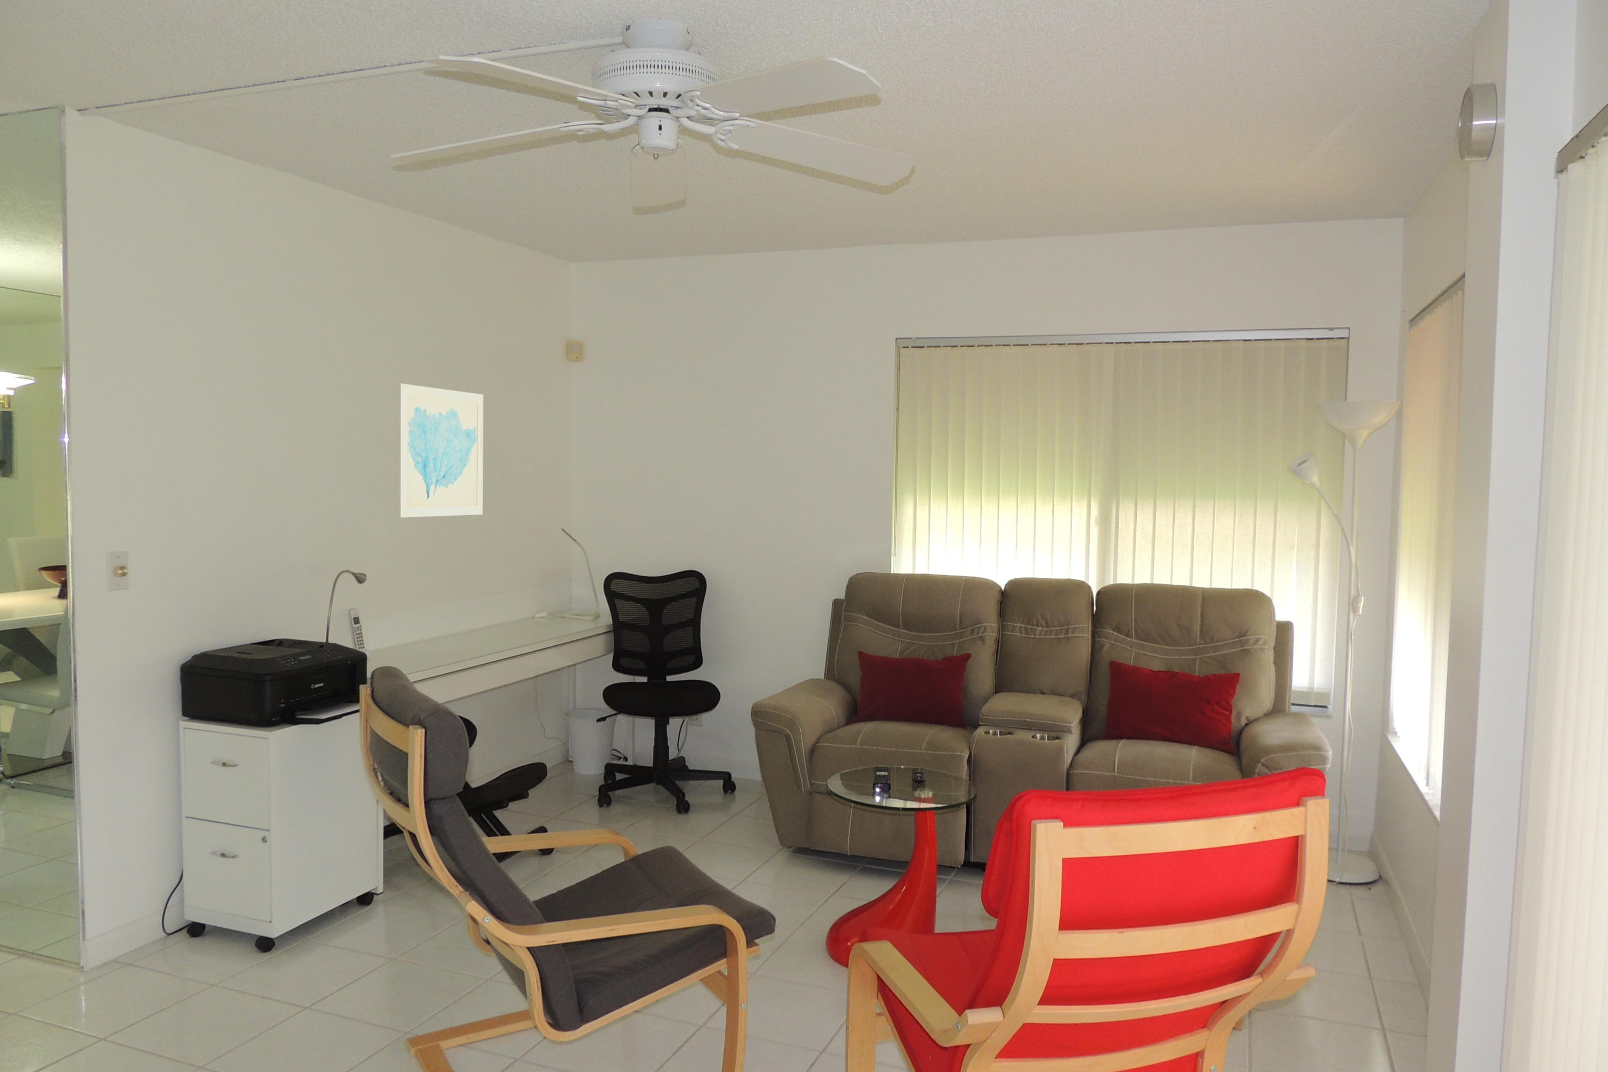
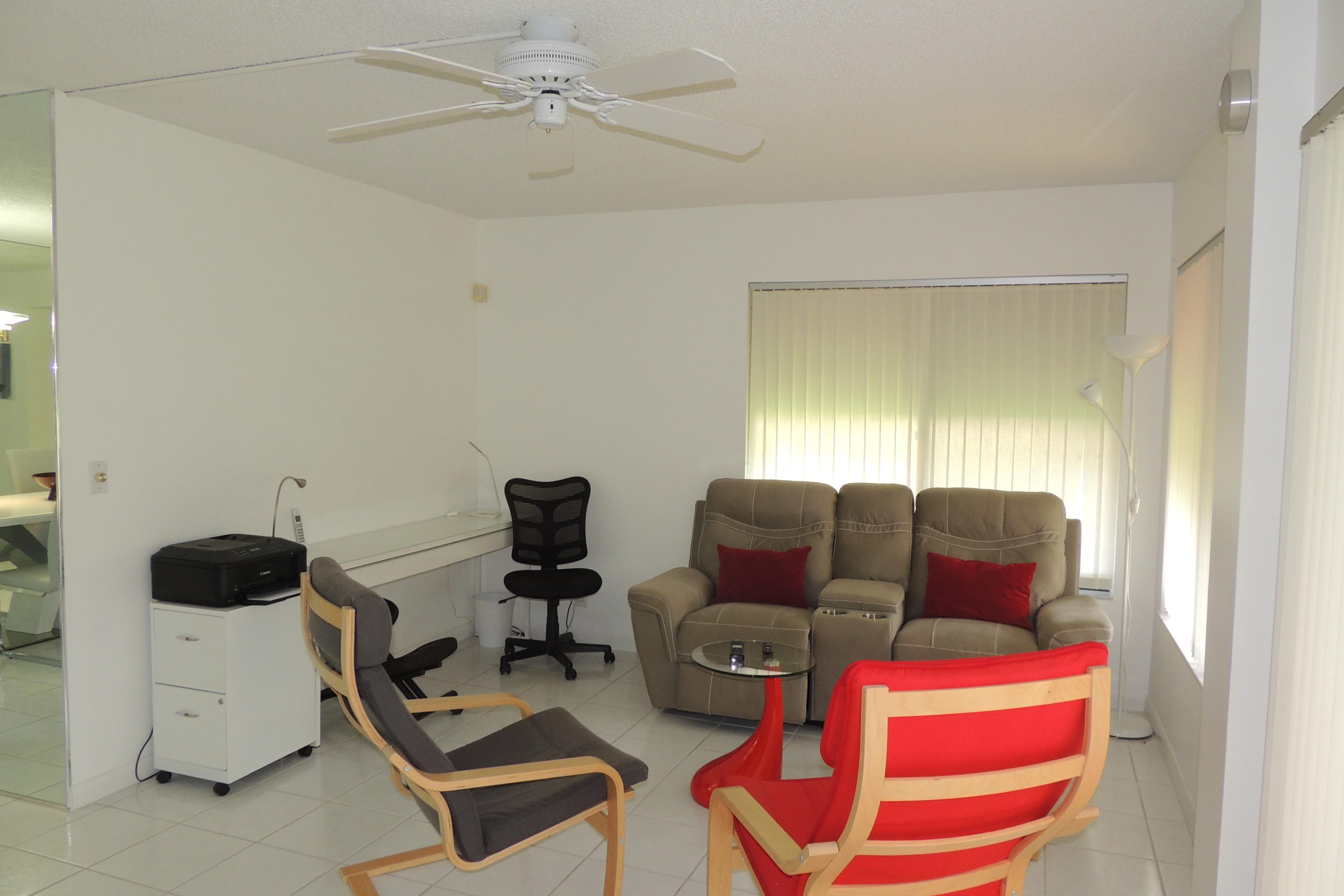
- wall art (443, 452)
